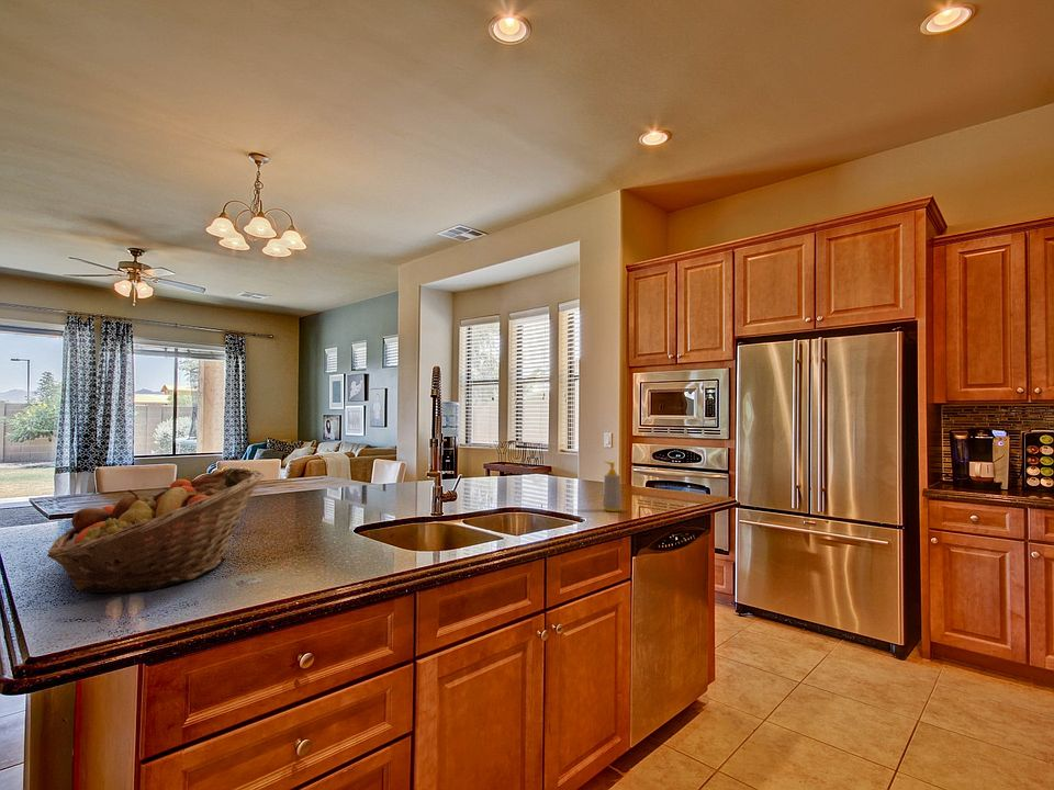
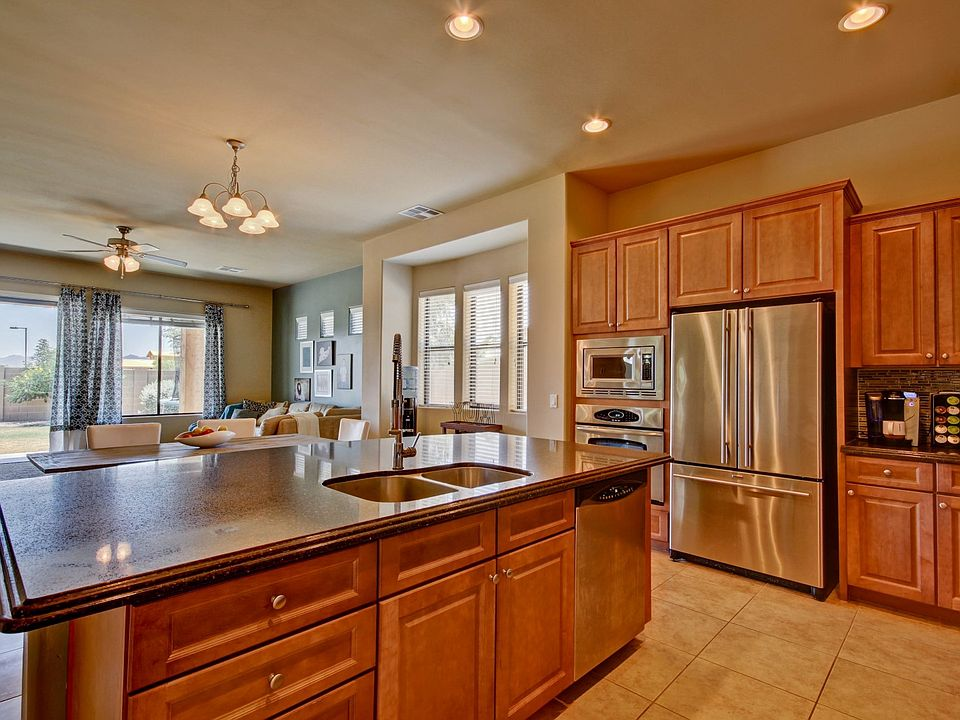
- soap bottle (612, 485)
- fruit basket (165, 521)
